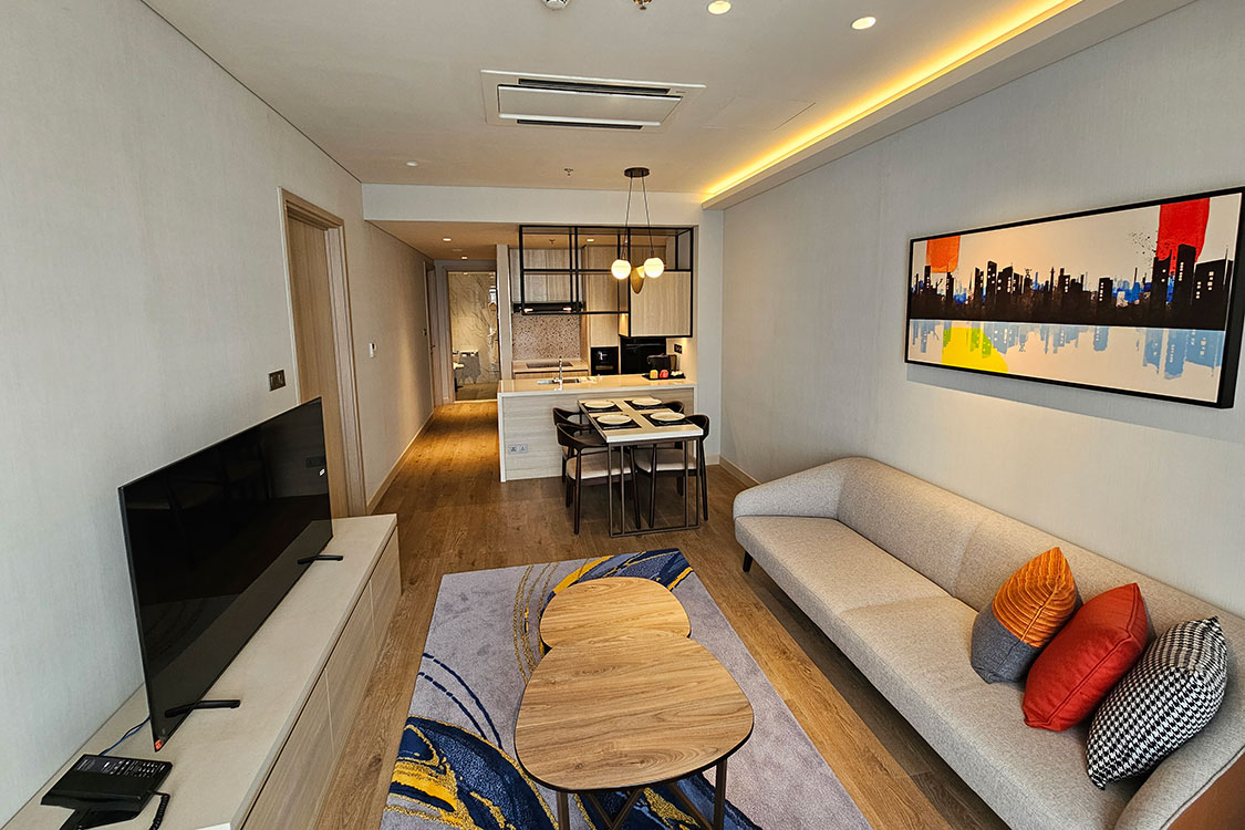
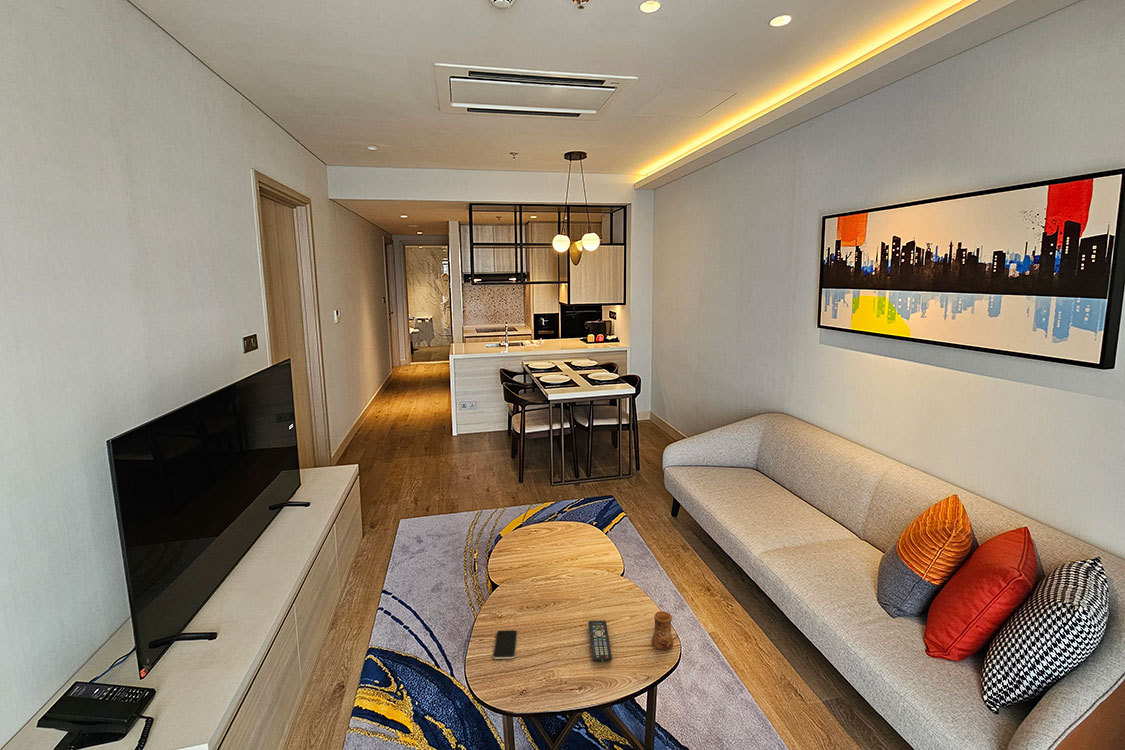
+ remote control (599, 639)
+ smartphone (505, 644)
+ cup (662, 630)
